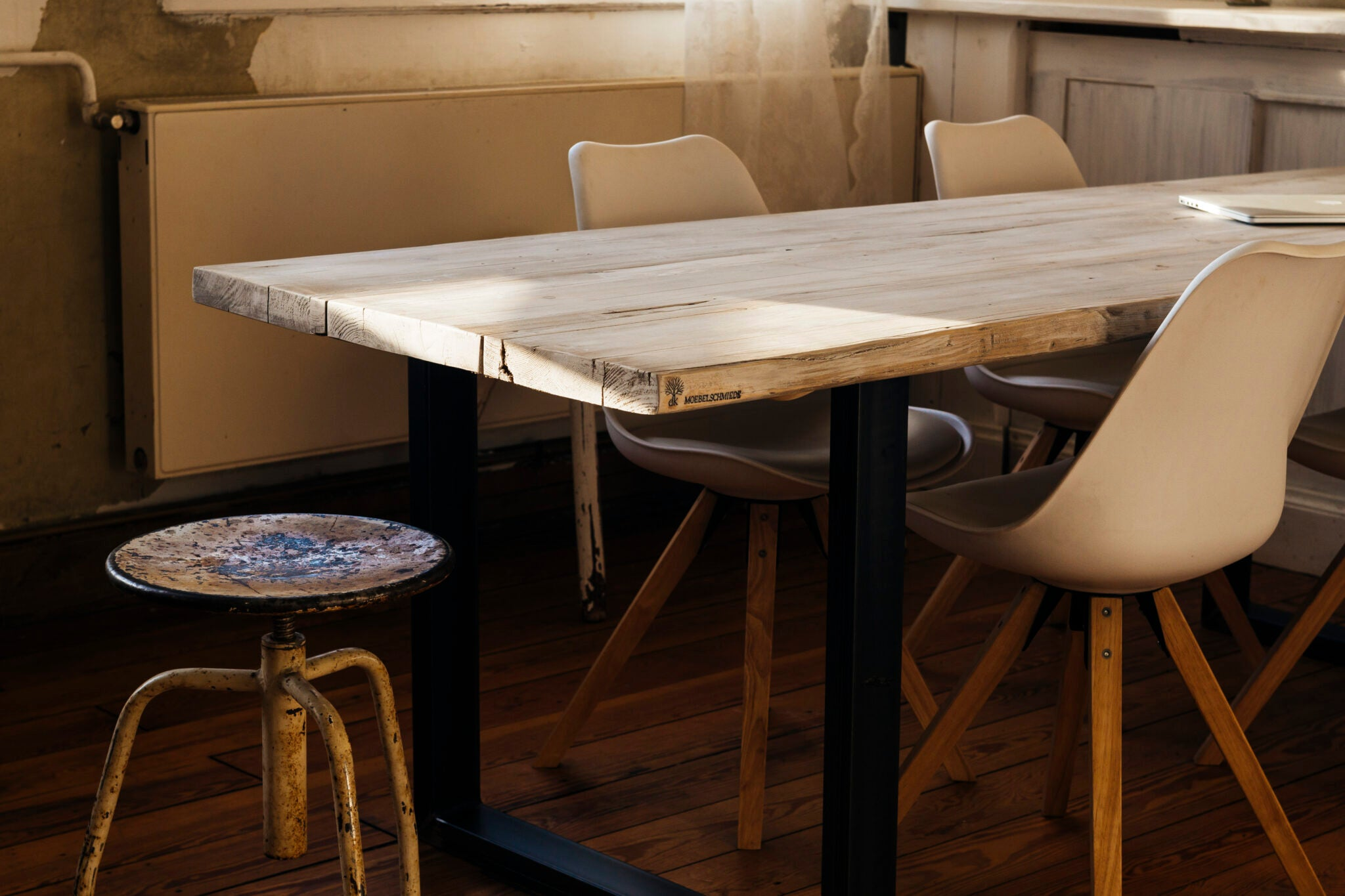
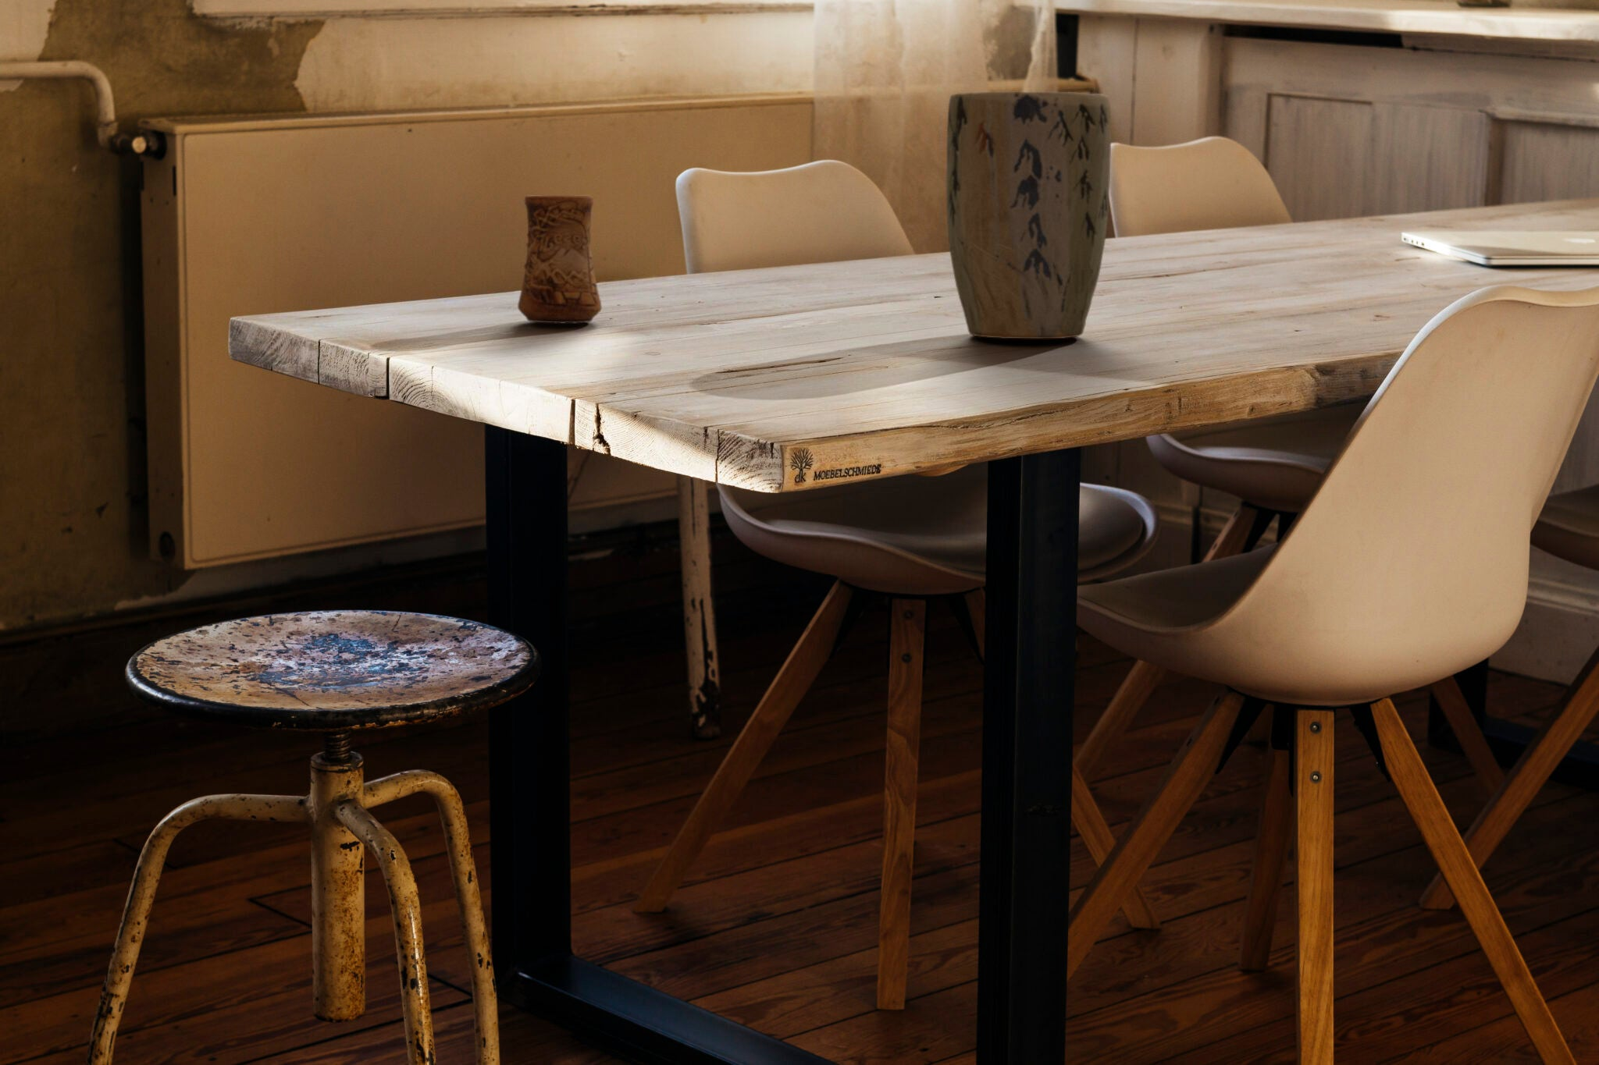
+ plant pot (1026, 215)
+ cup (559, 258)
